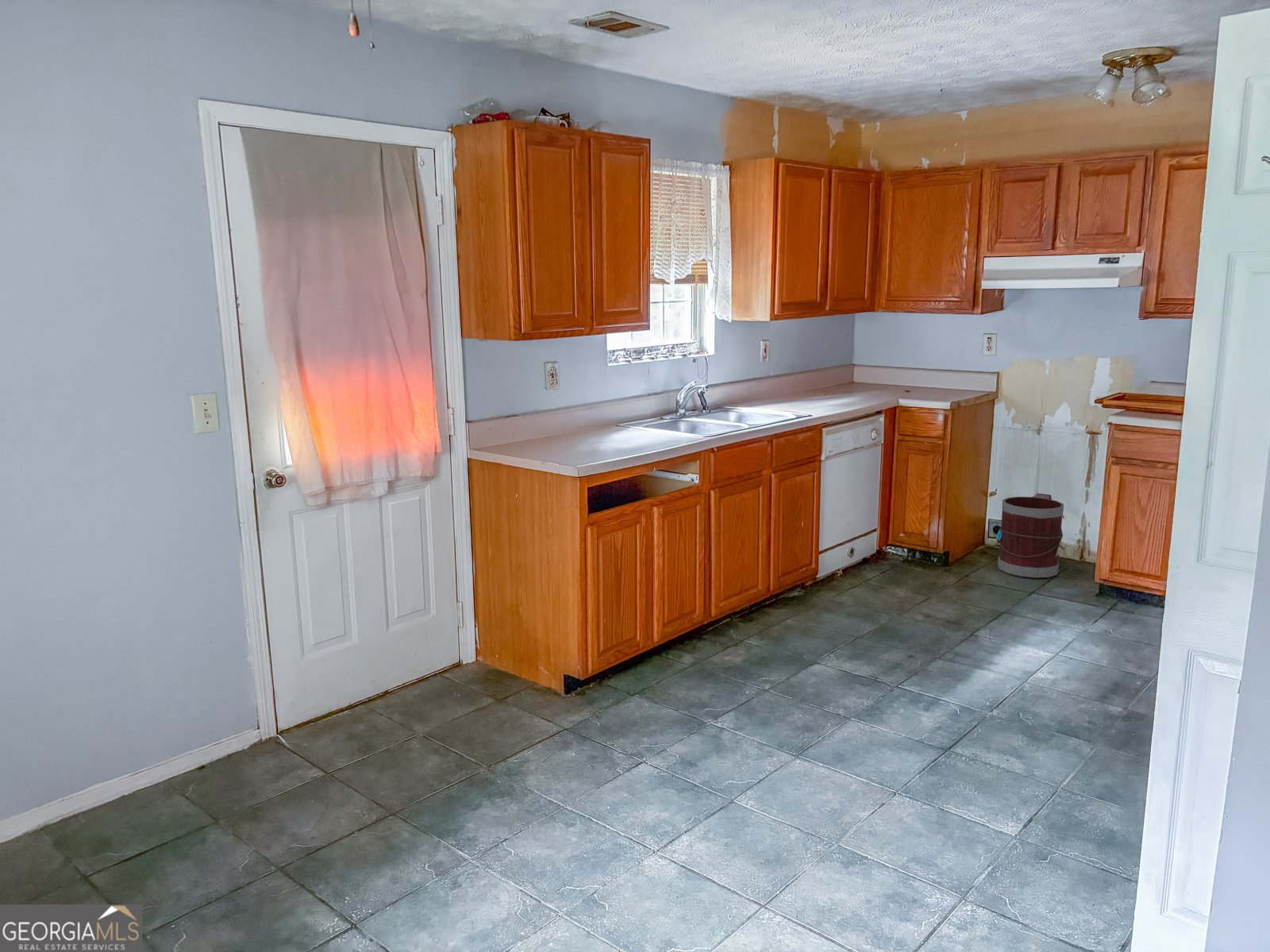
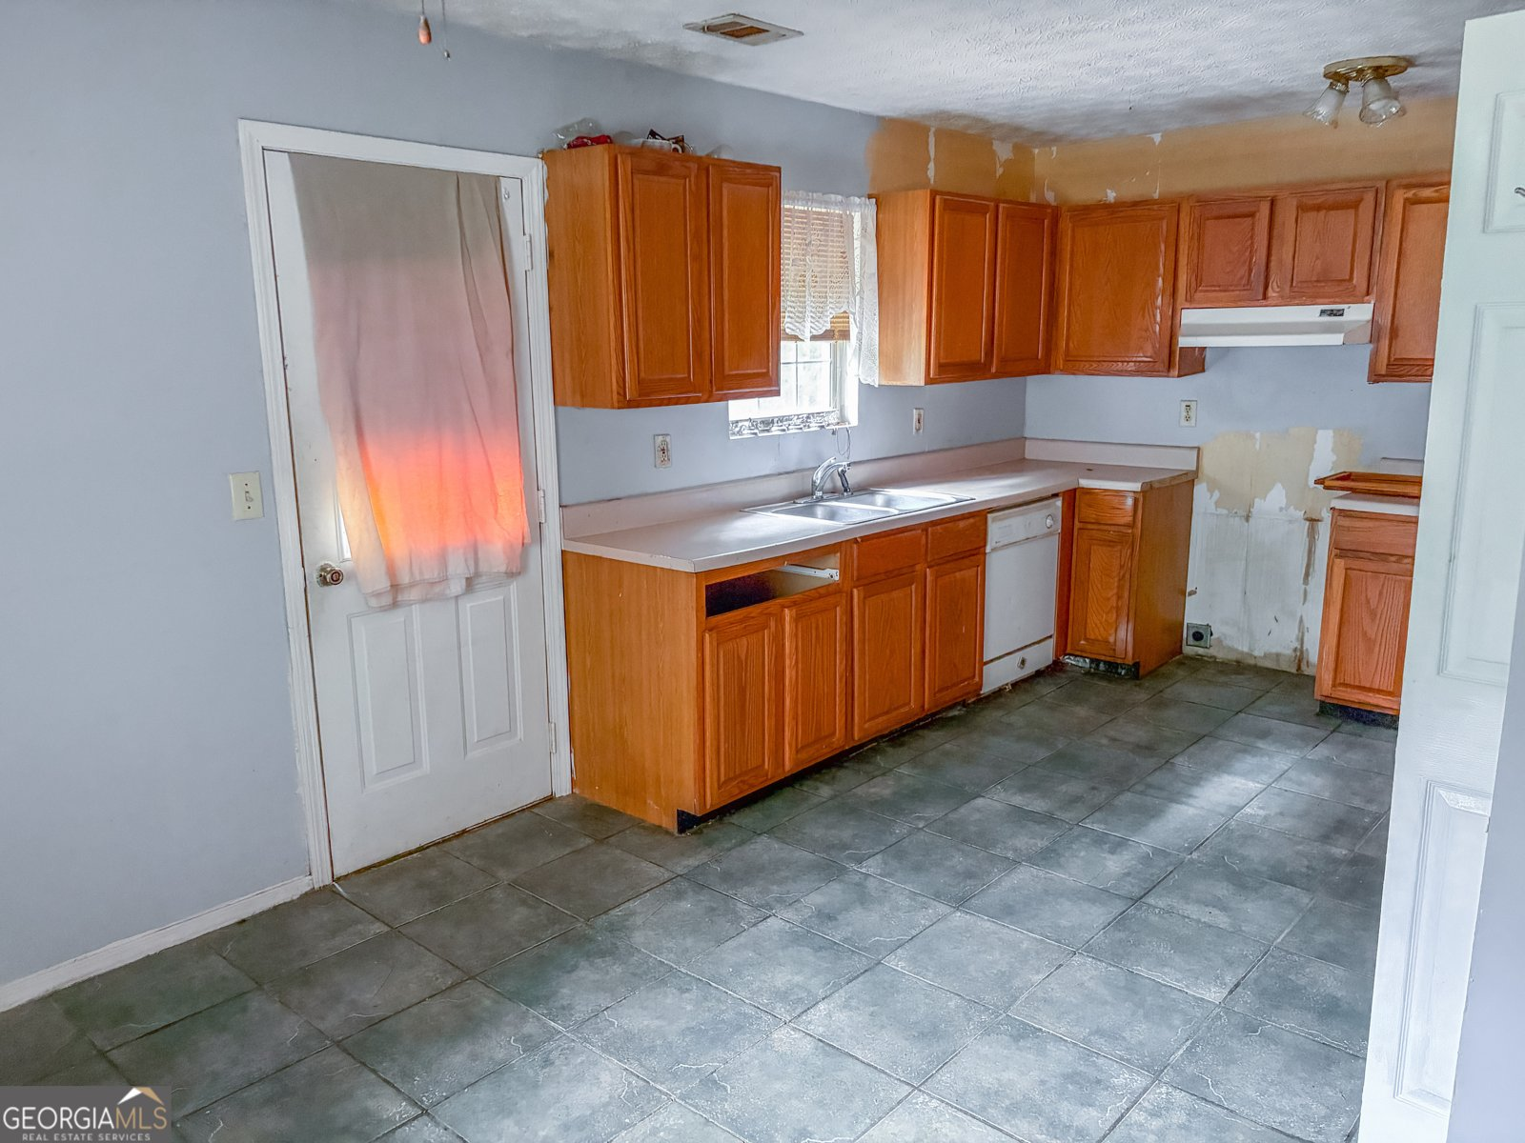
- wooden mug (1039, 533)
